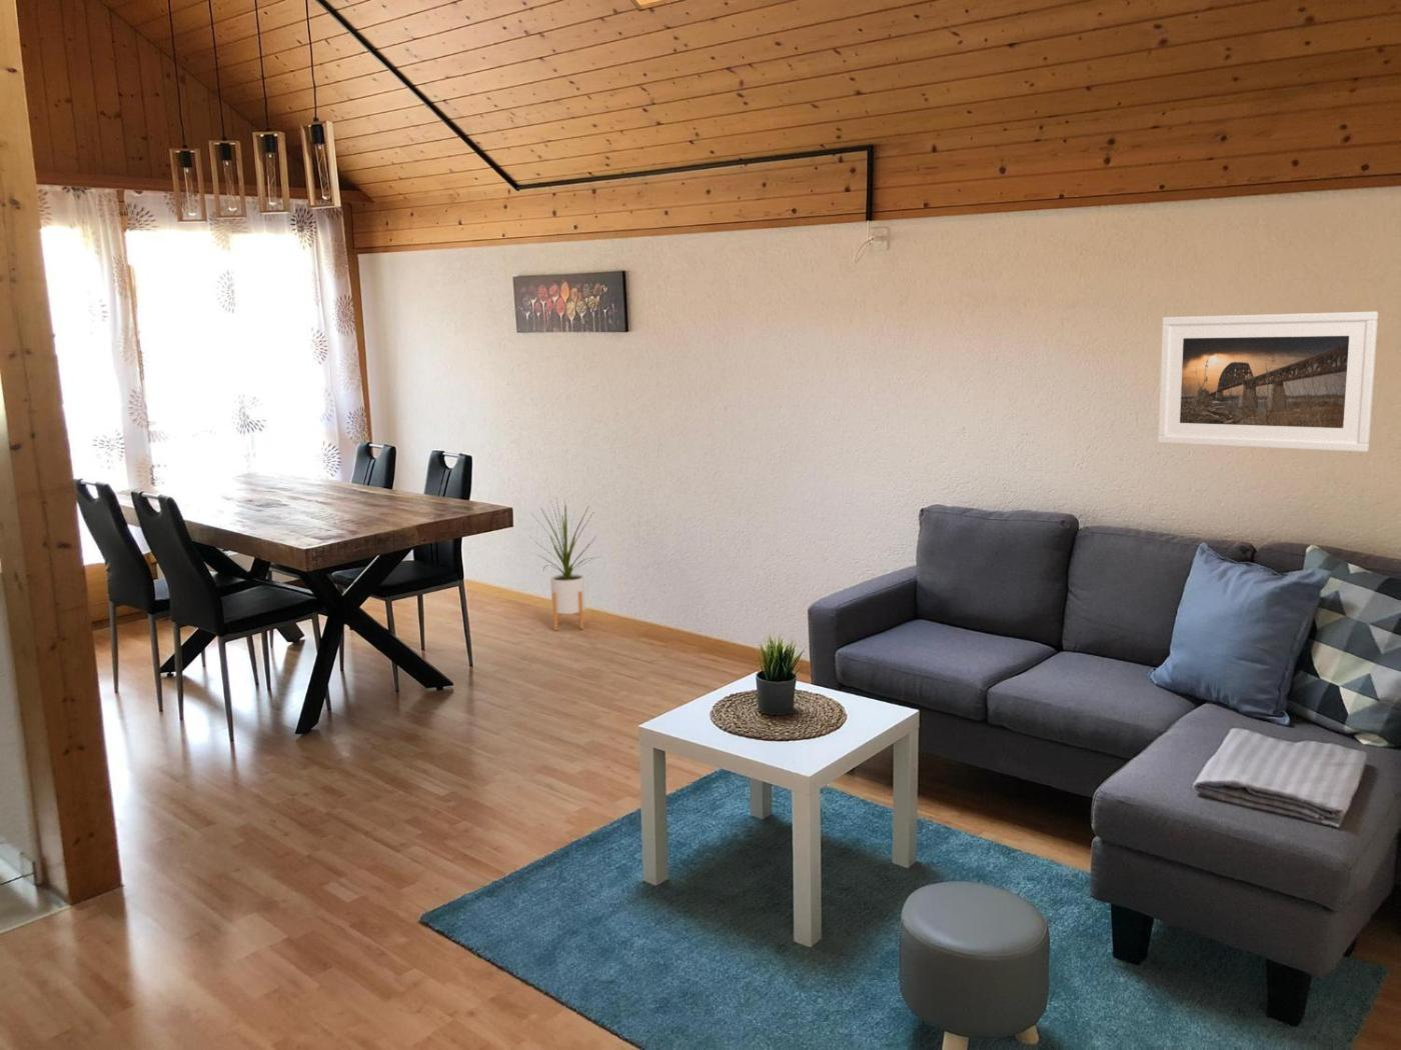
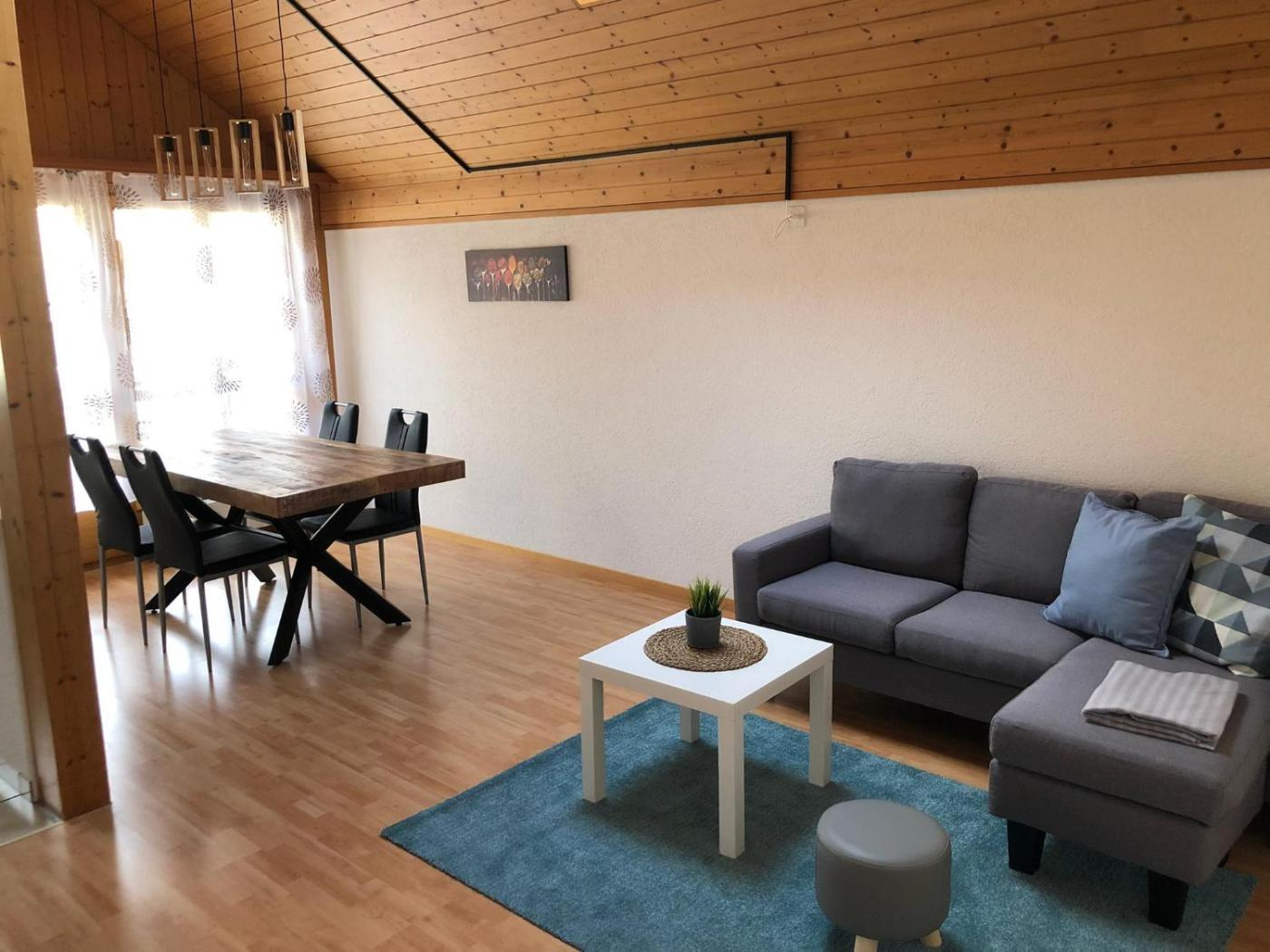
- house plant (568, 561)
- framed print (1261, 381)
